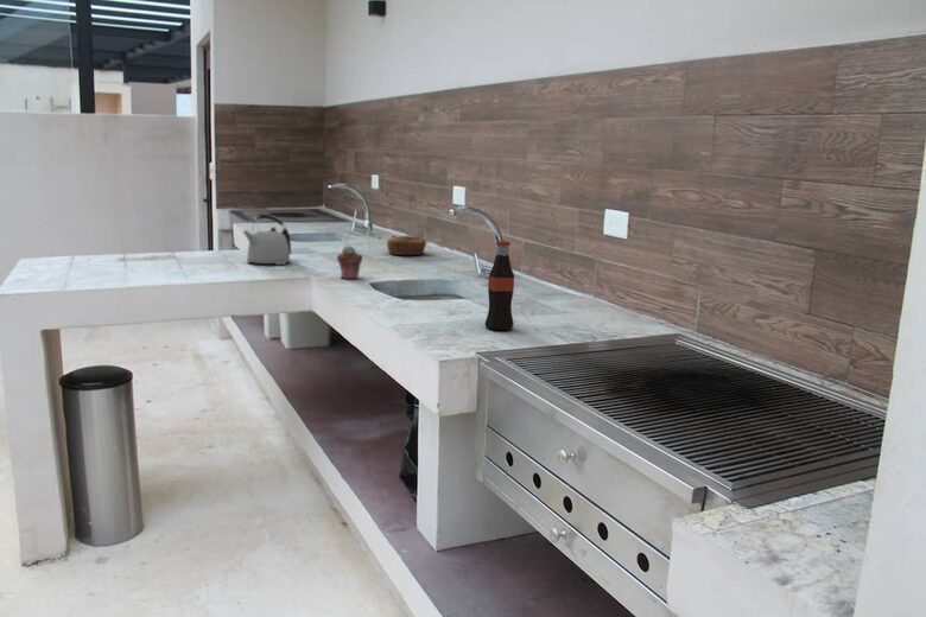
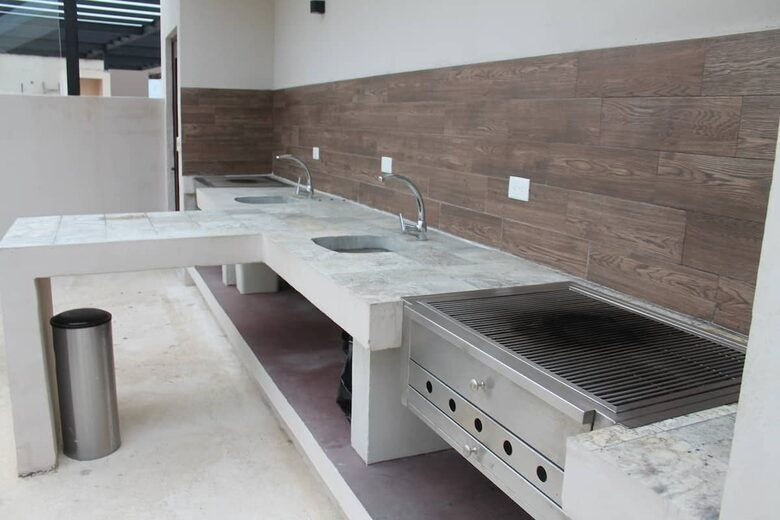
- bottle (501, 284)
- pastry (406, 244)
- kettle (267, 237)
- potted succulent (349, 261)
